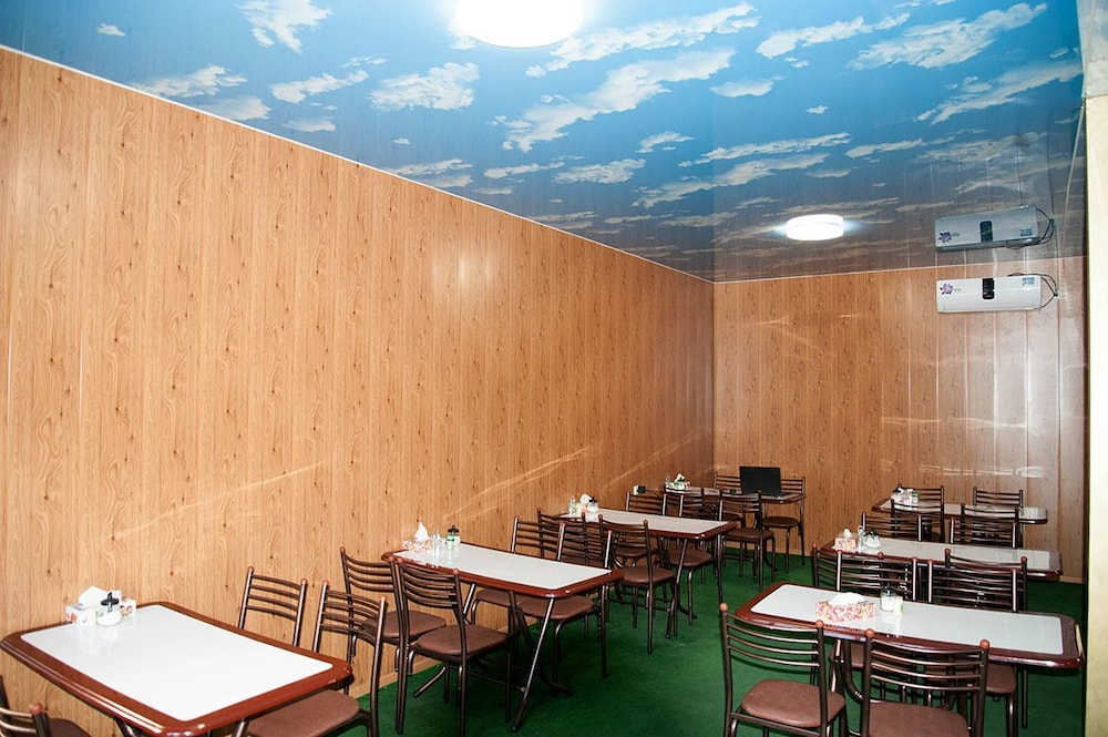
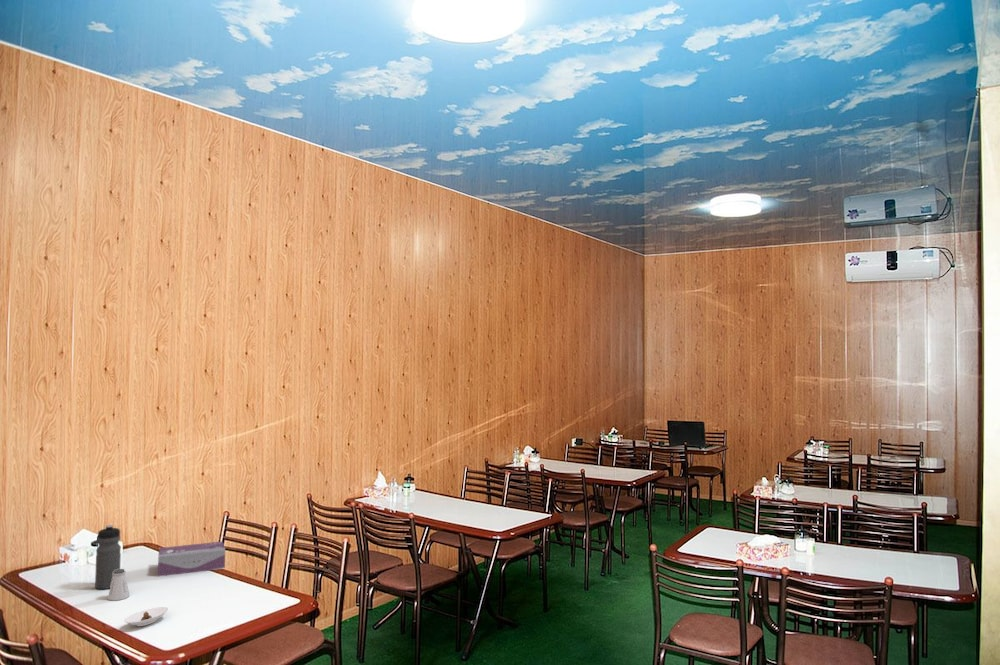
+ saucer (146, 617)
+ tissue box (191, 557)
+ saltshaker (118, 583)
+ water bottle (108, 555)
